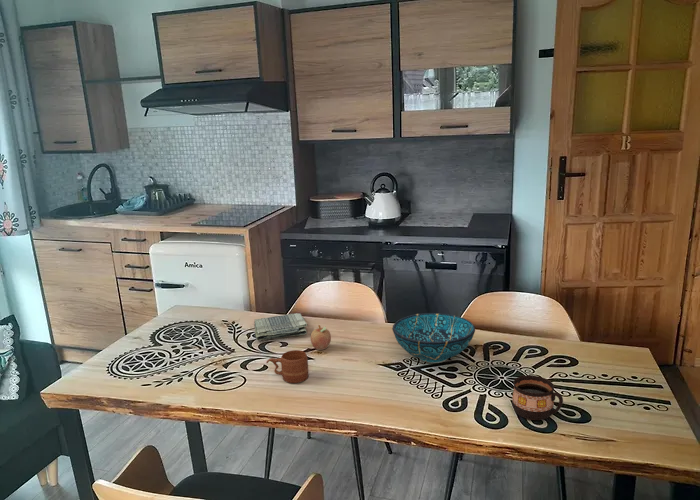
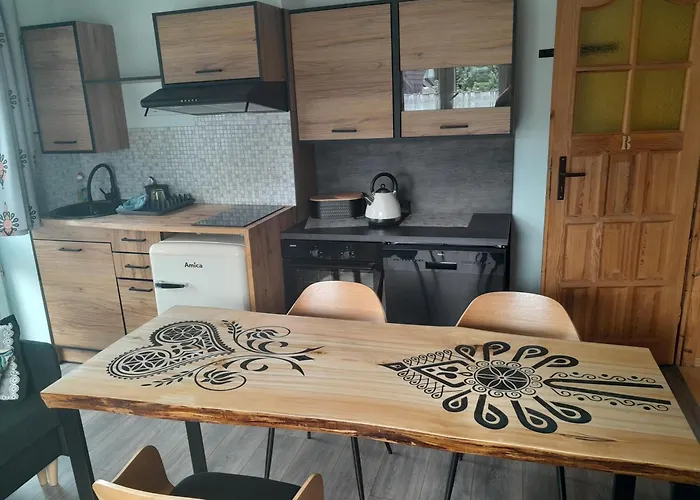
- fruit (320, 337)
- dish towel (280, 325)
- cup (534, 399)
- decorative bowl (433, 341)
- mug (287, 366)
